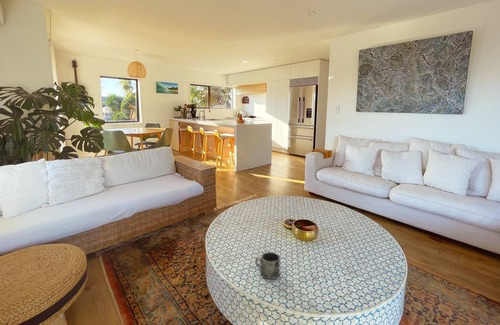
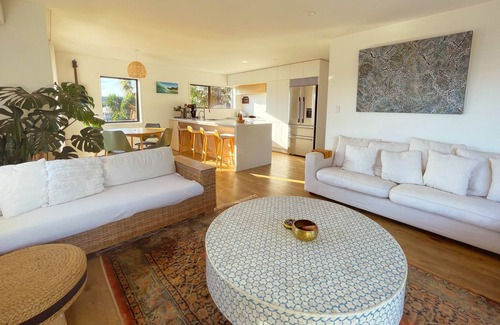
- mug (267, 265)
